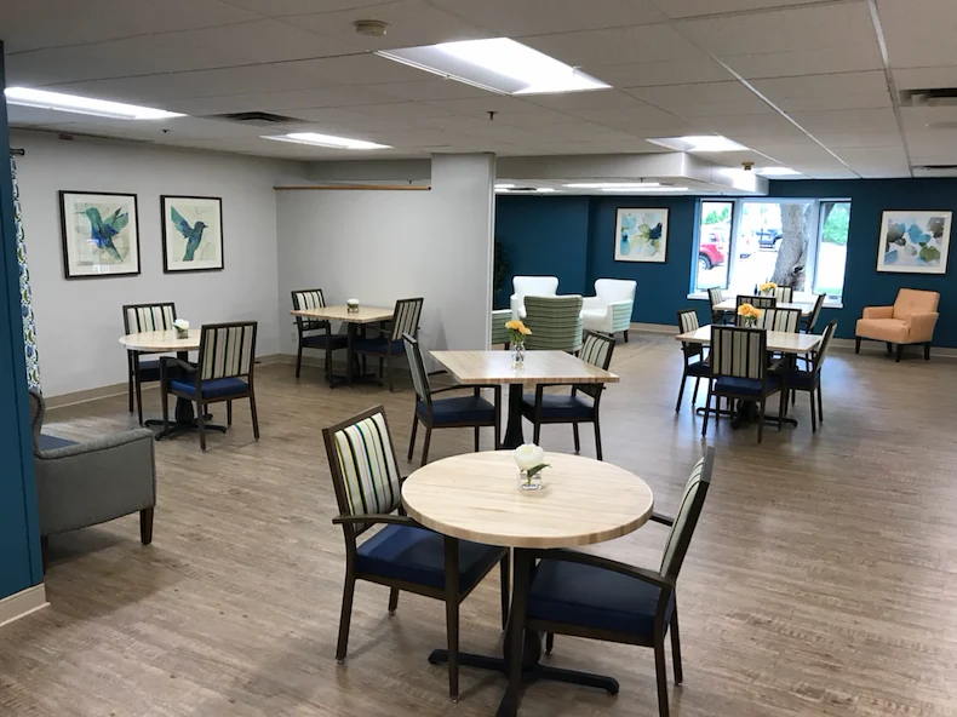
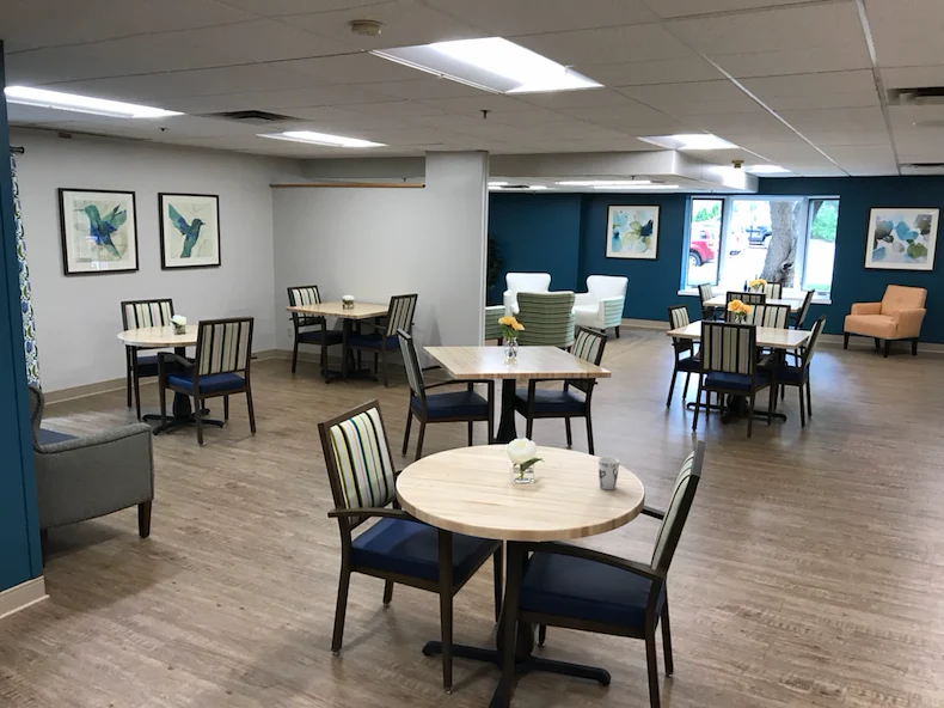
+ cup (608, 472)
